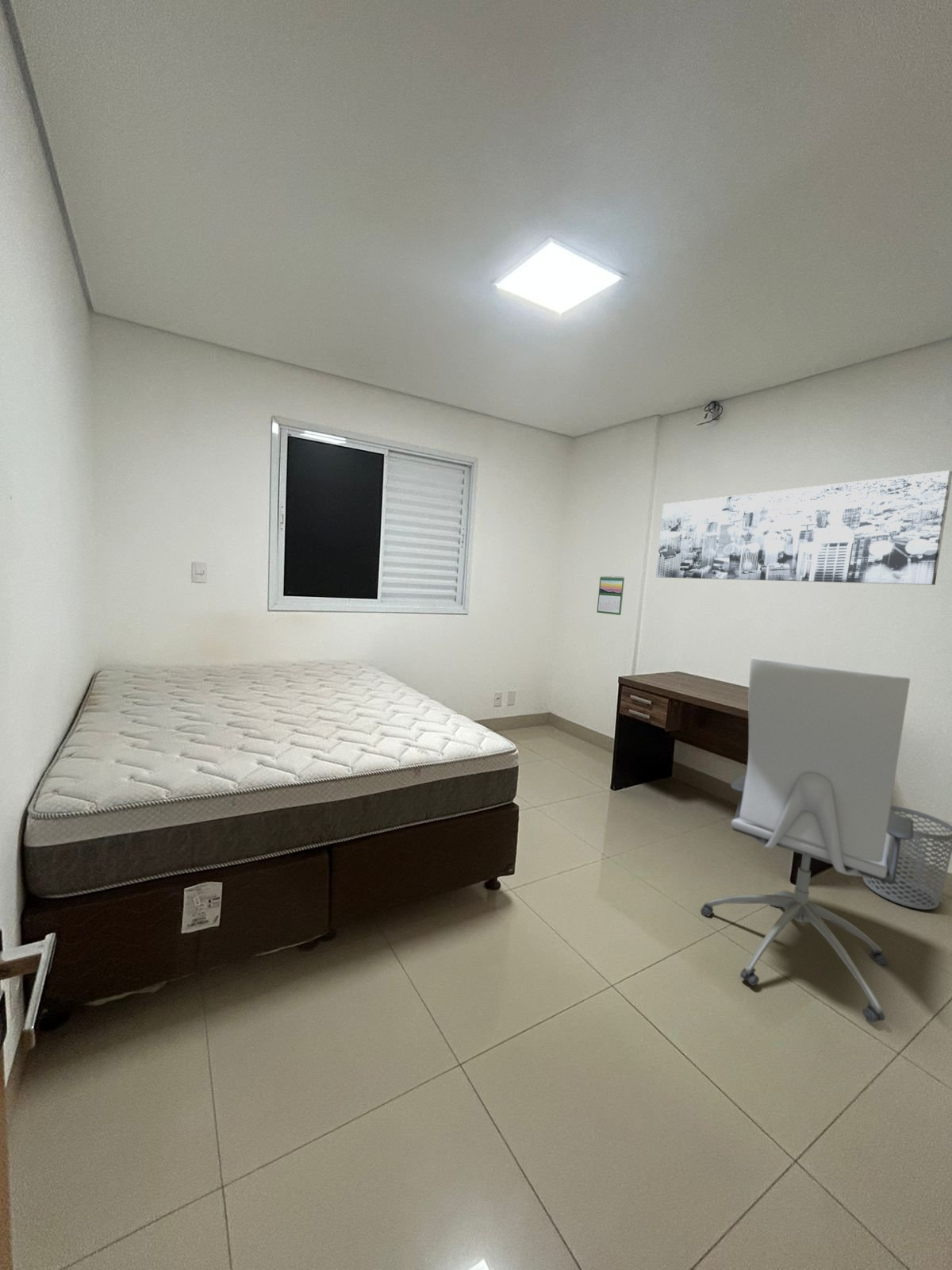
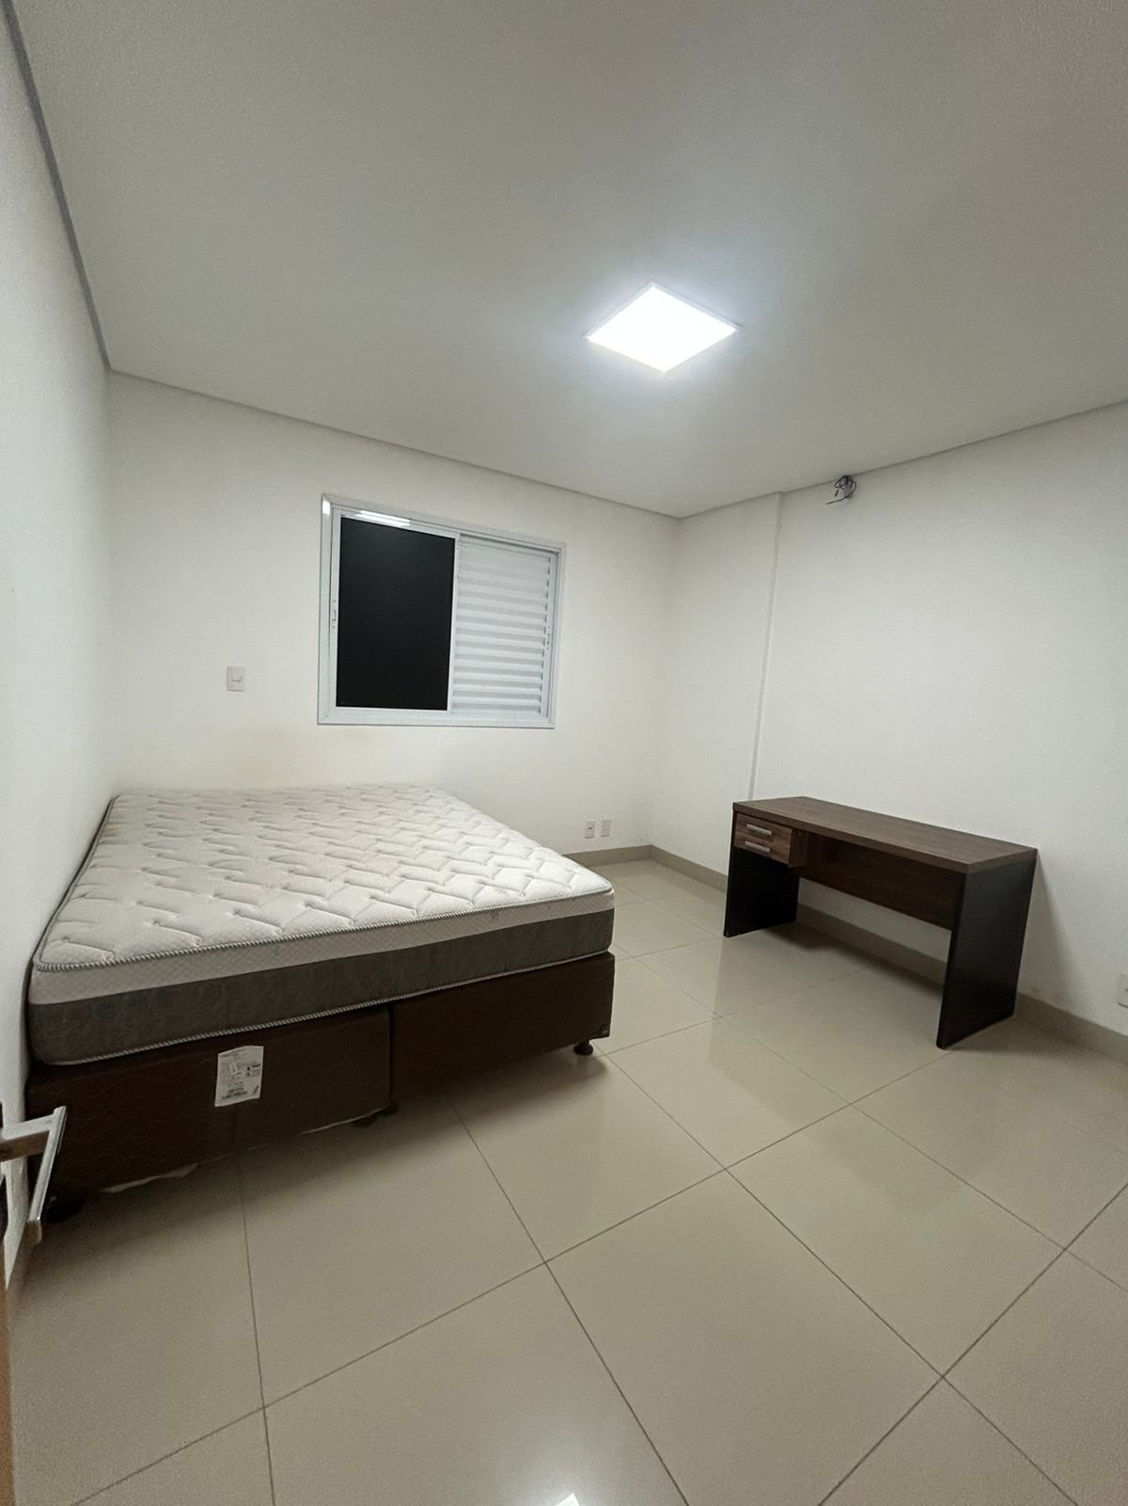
- calendar (610, 595)
- waste bin (904, 856)
- office chair (813, 811)
- wall art (771, 536)
